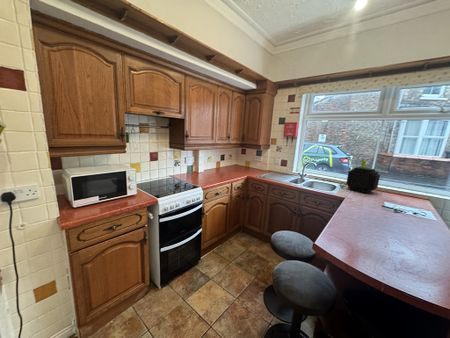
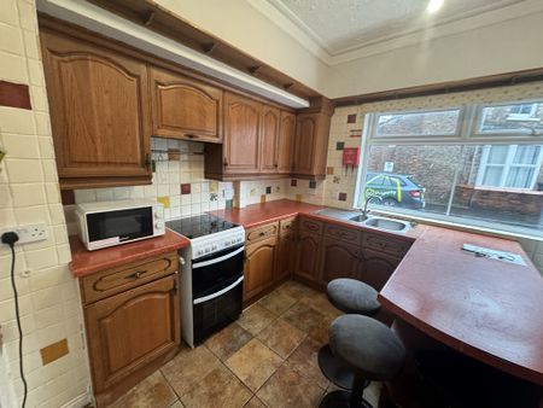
- plant pot (363, 175)
